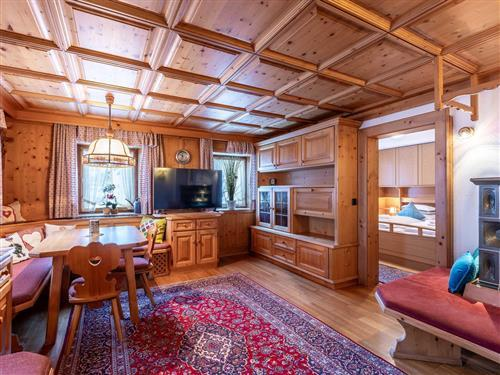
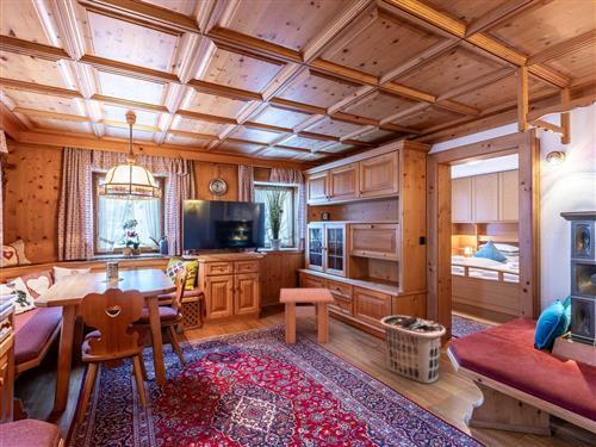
+ clothes hamper (411, 343)
+ coffee table (305, 315)
